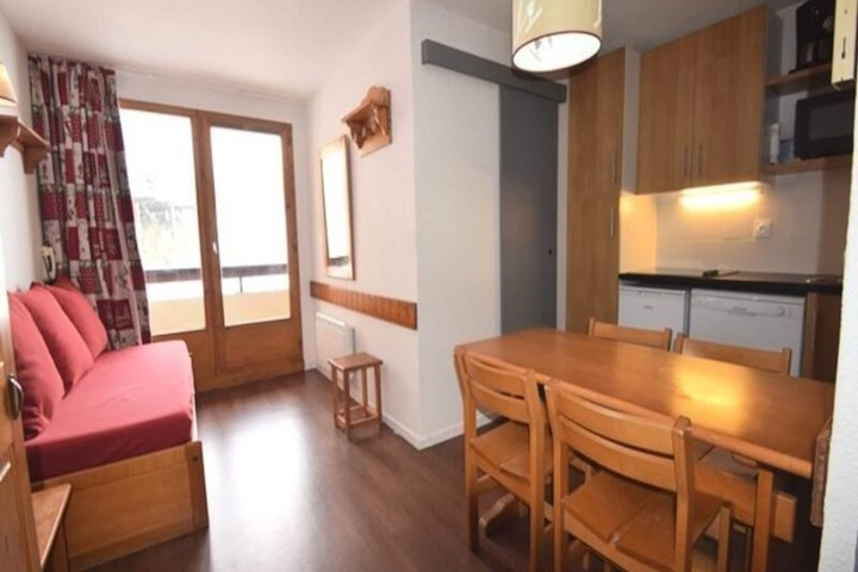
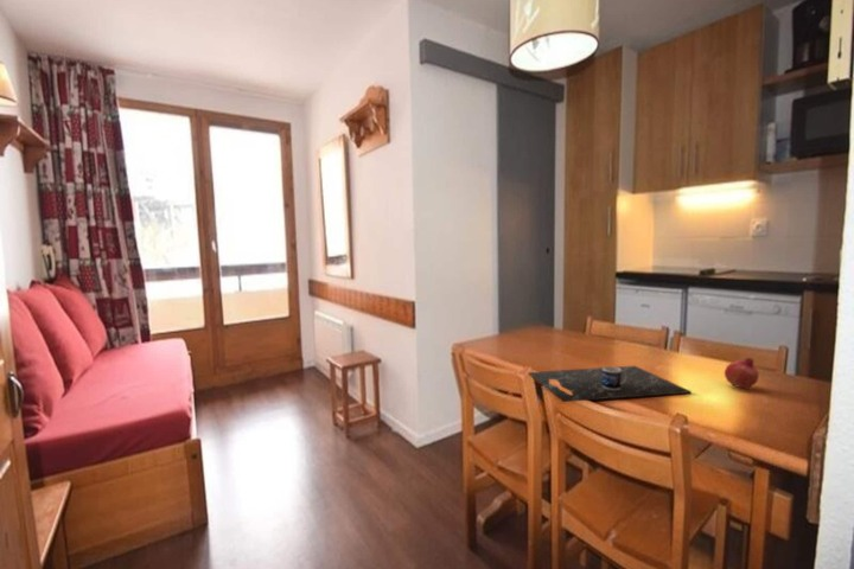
+ placemat (603, 372)
+ fruit (741, 371)
